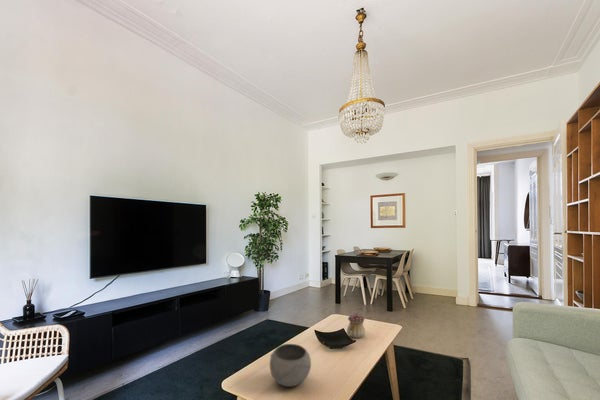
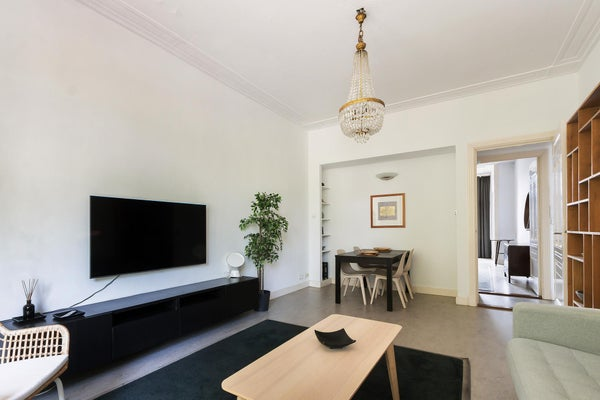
- teapot (355, 324)
- bowl (290, 365)
